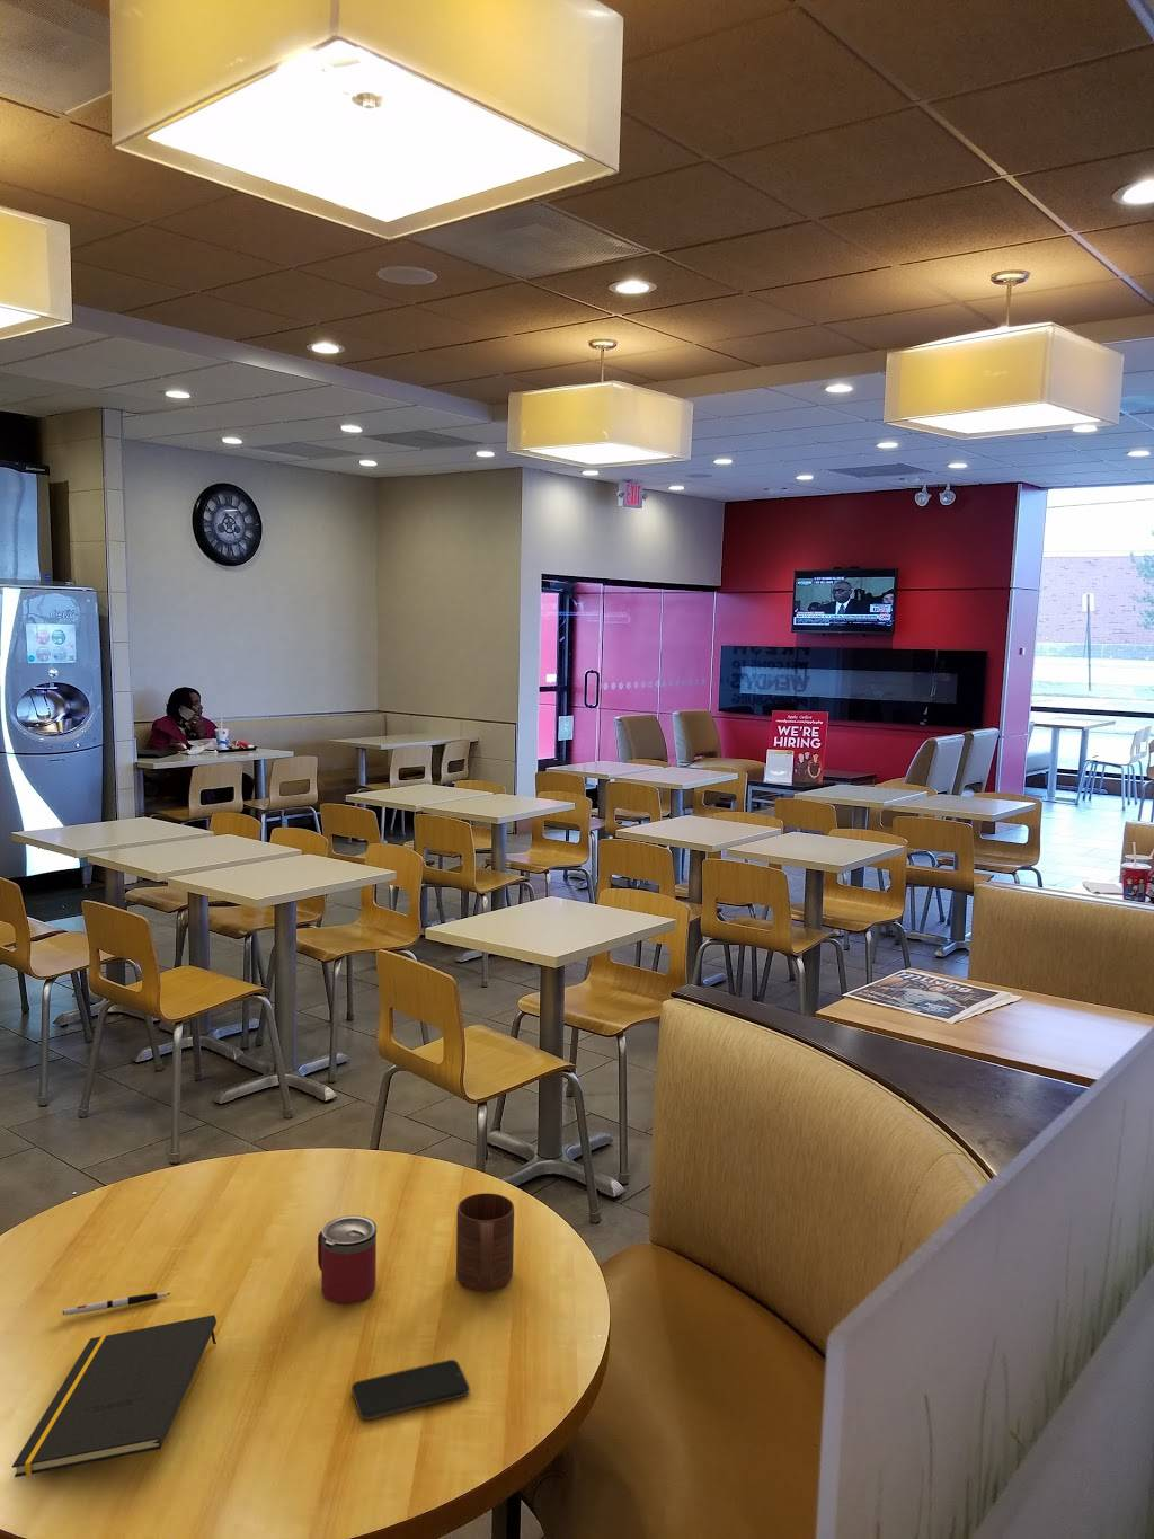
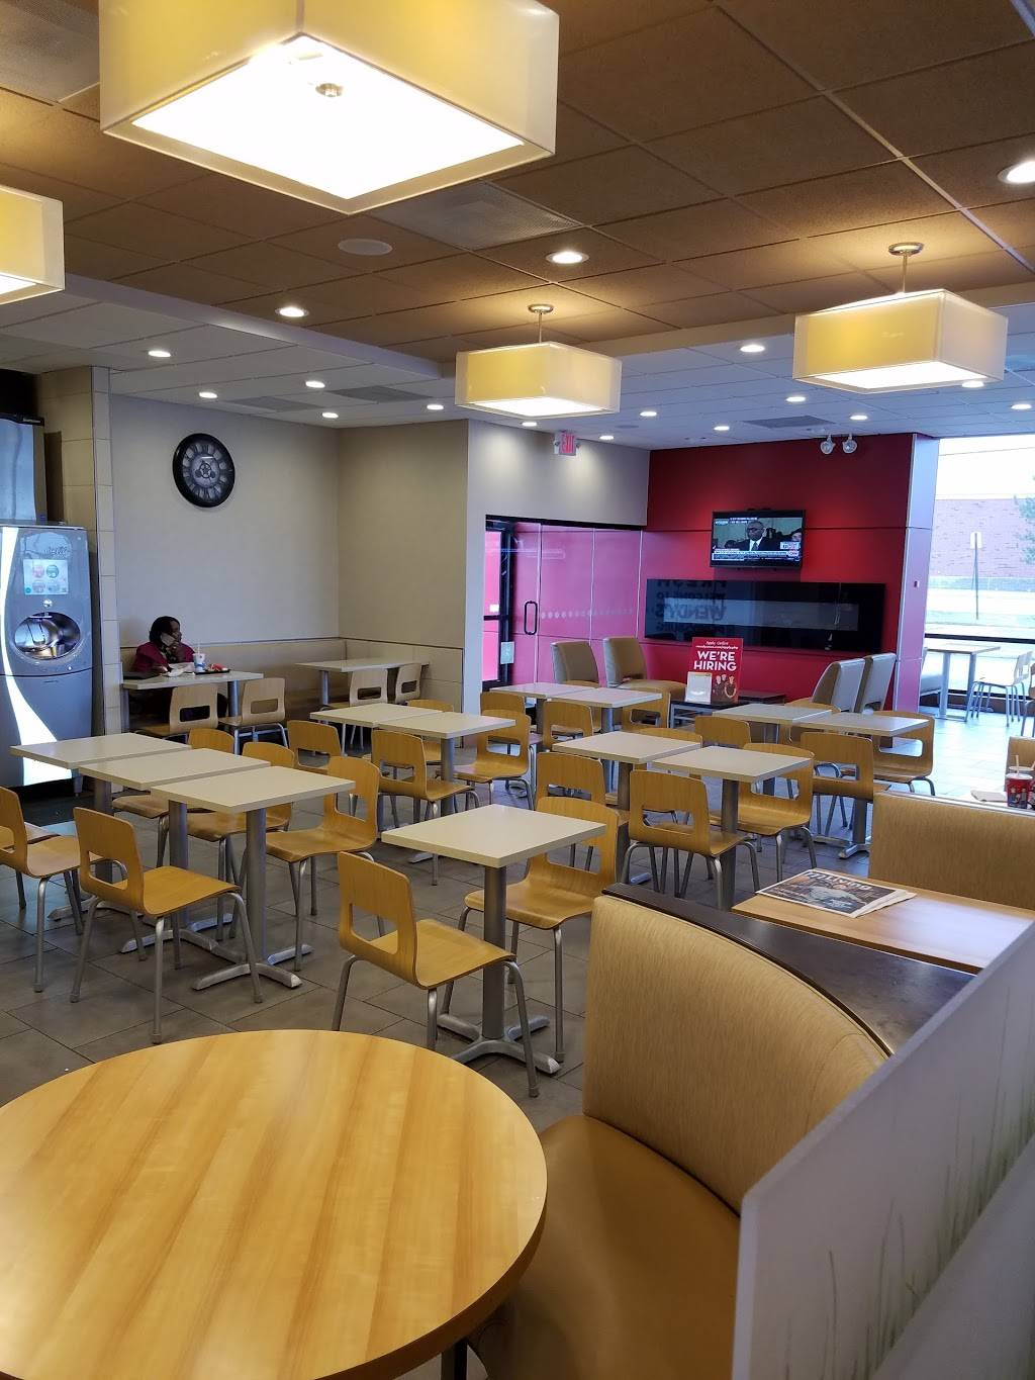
- smartphone (410, 1387)
- beverage cup (343, 1256)
- cup (489, 1246)
- notepad (122, 1389)
- pen (118, 1303)
